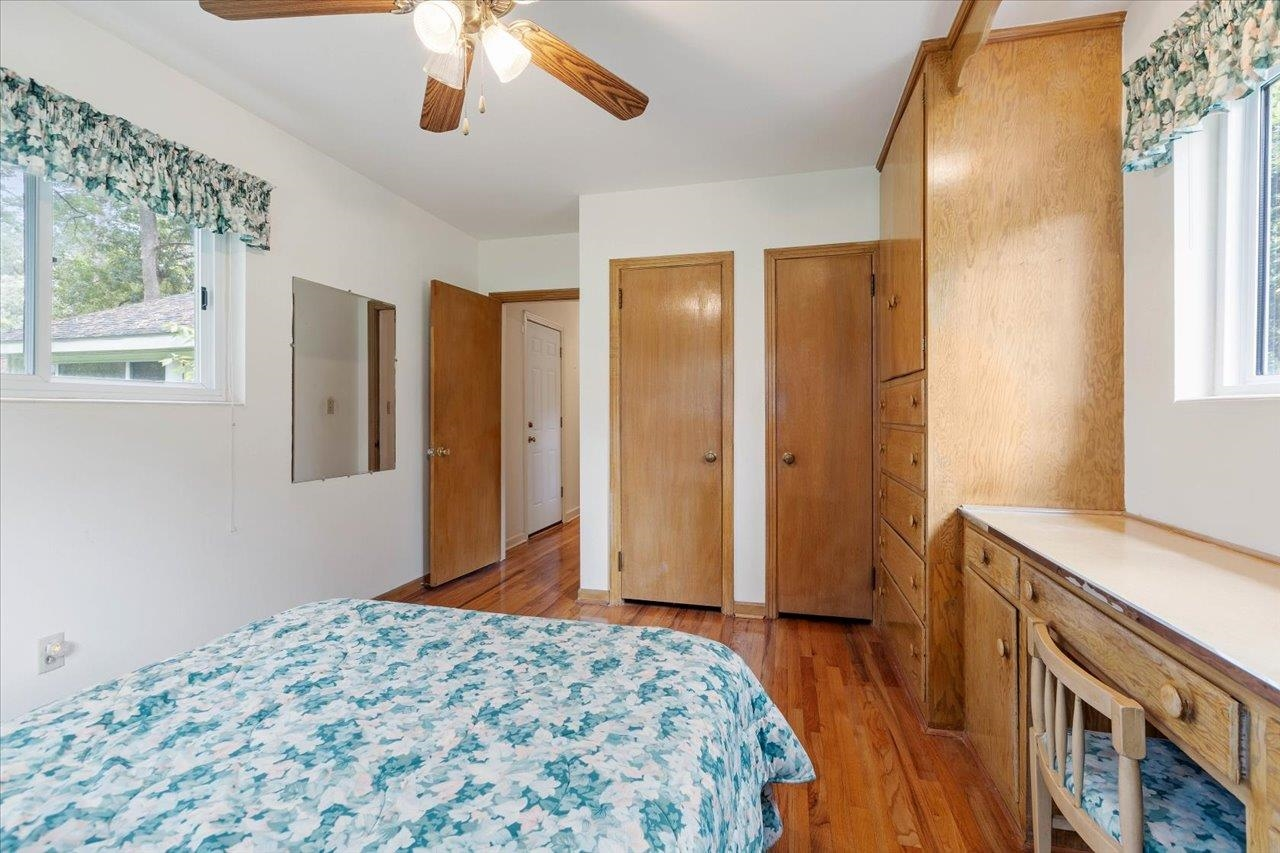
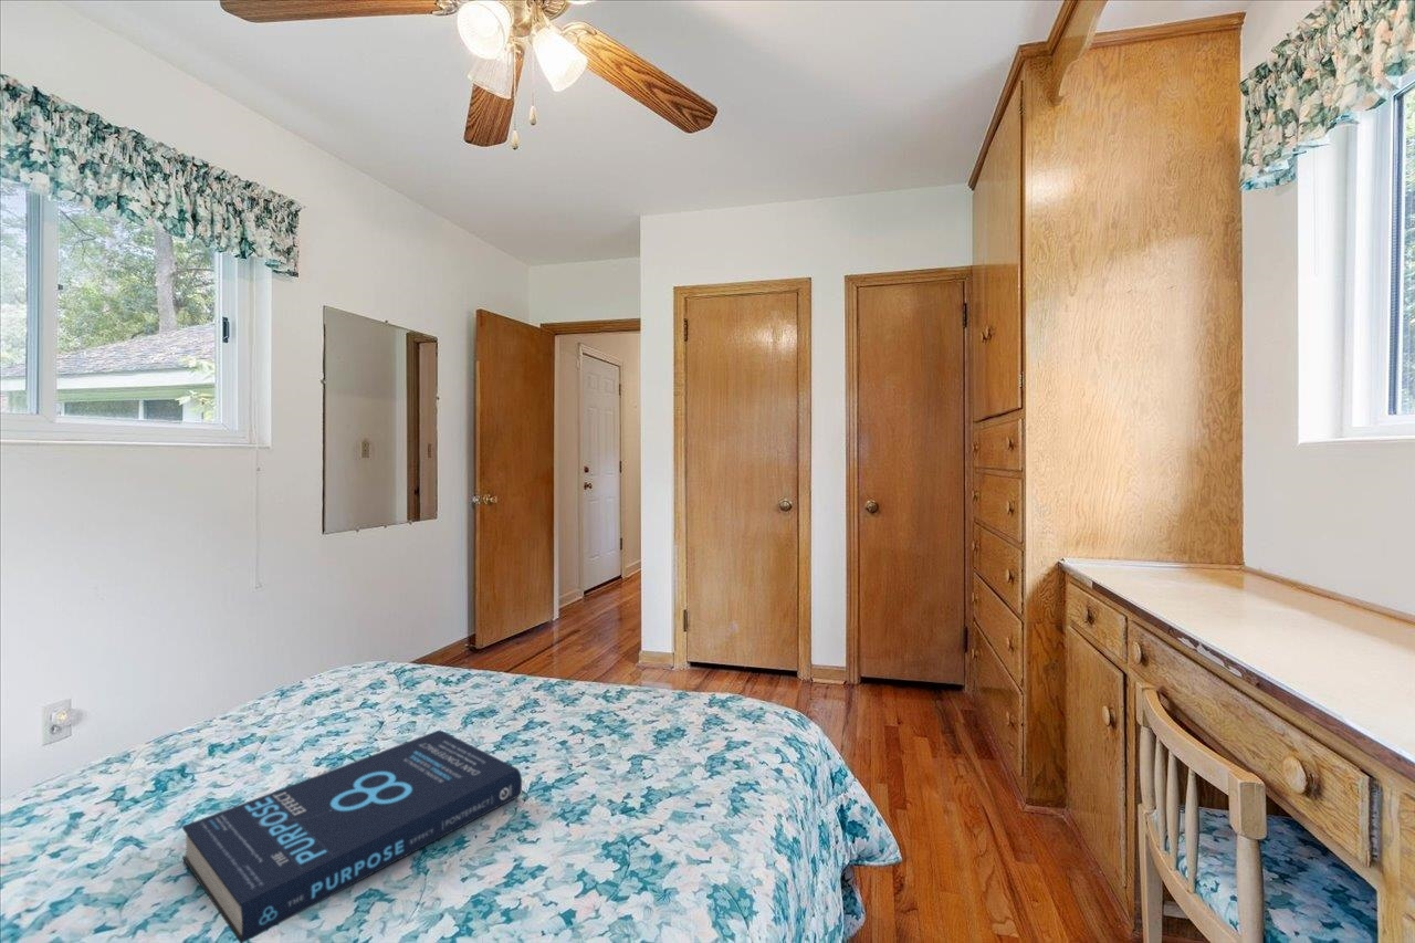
+ book (366, 810)
